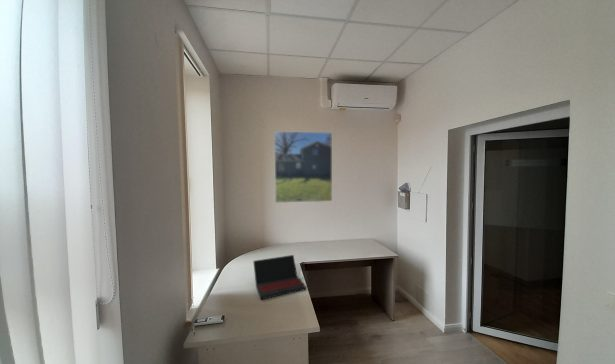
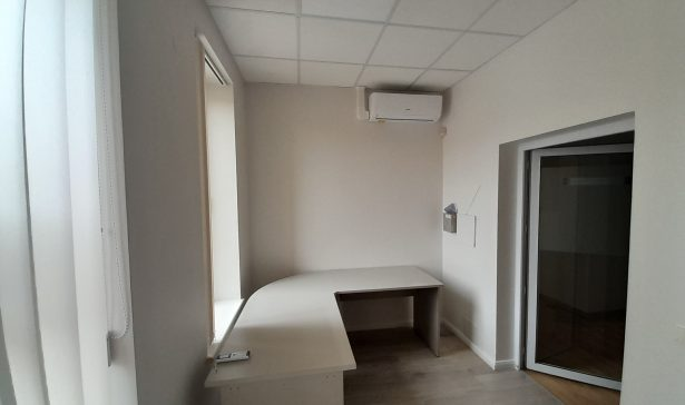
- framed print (303, 167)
- laptop (278, 274)
